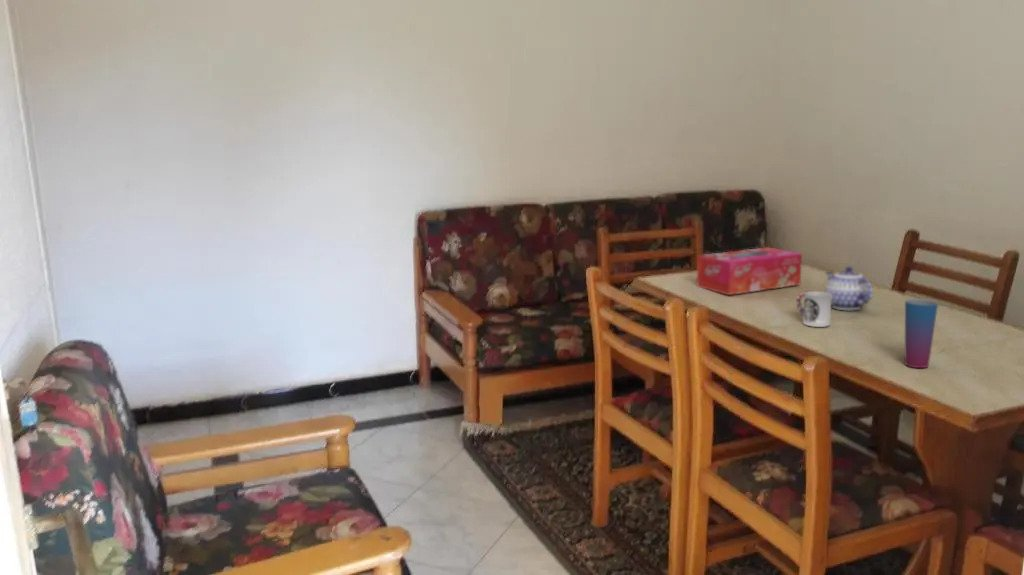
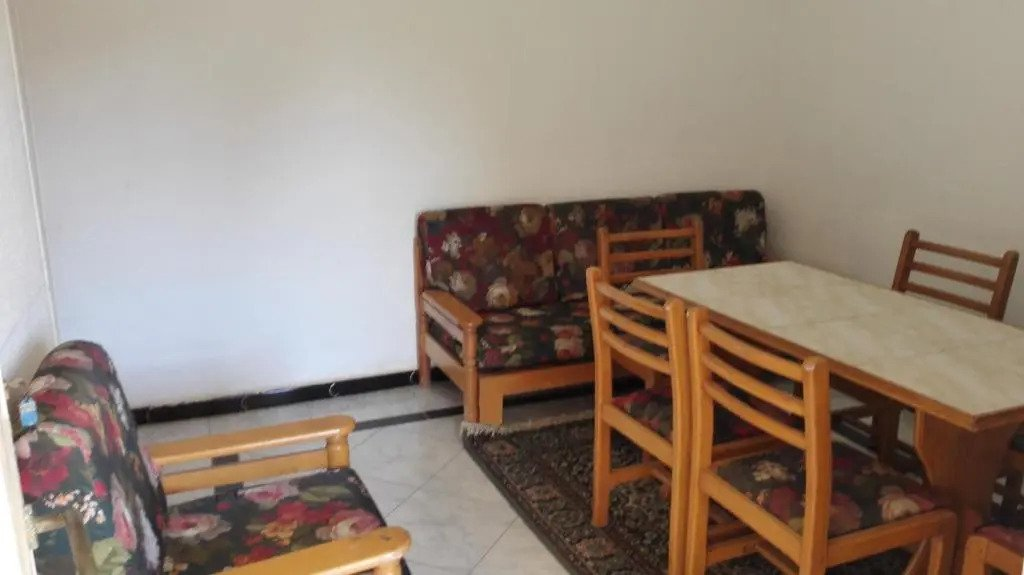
- tissue box (749, 270)
- cup (812, 307)
- teapot (847, 287)
- cup (918, 333)
